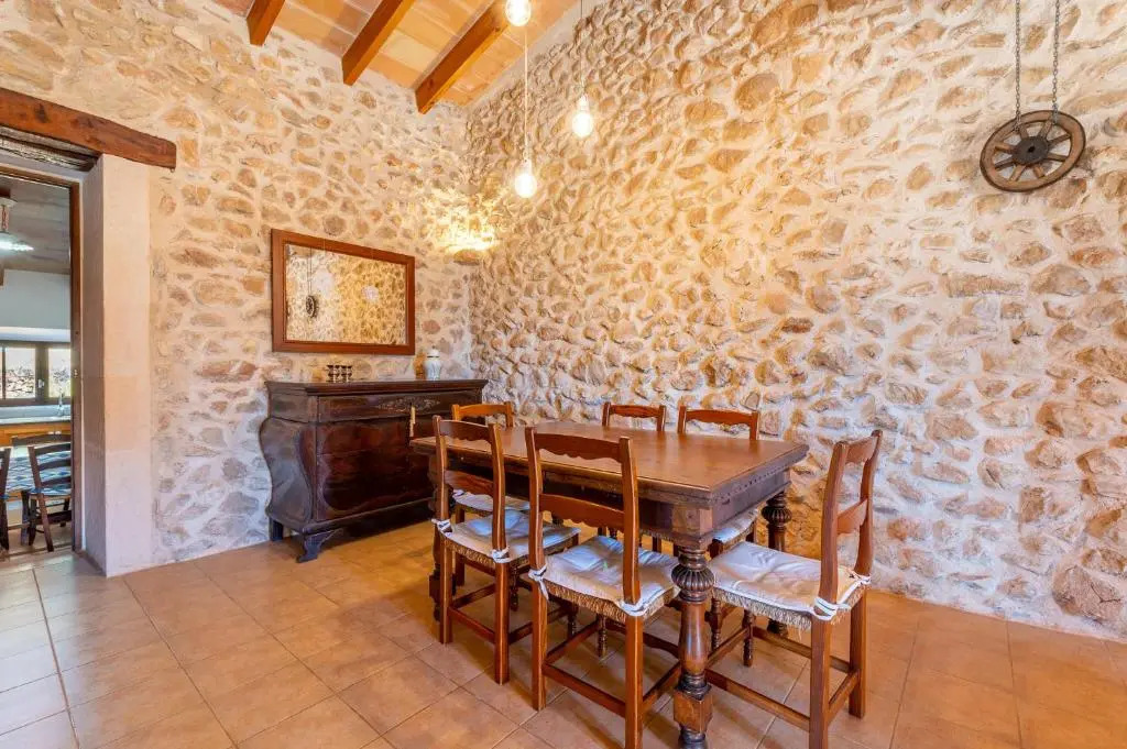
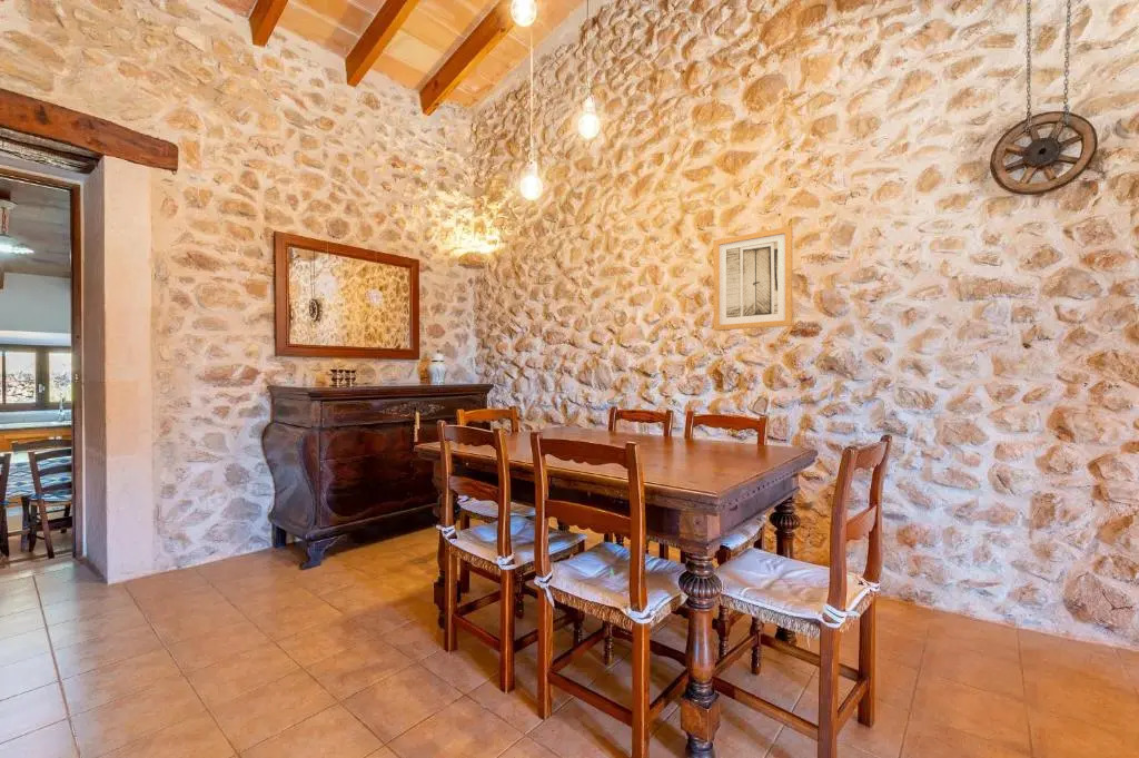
+ wall art (751, 280)
